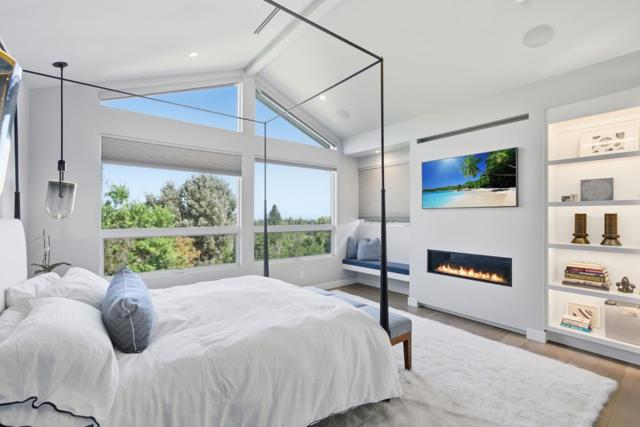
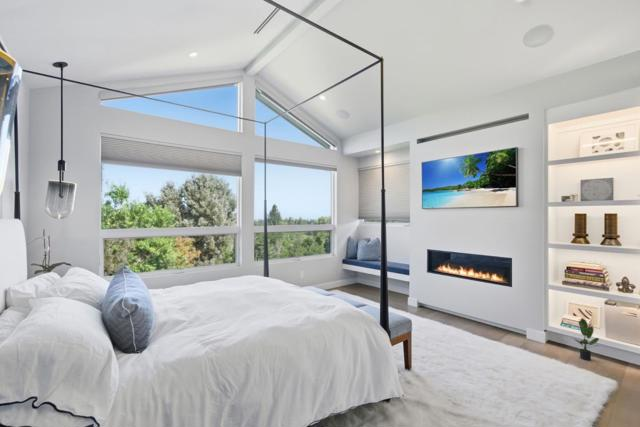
+ potted plant (585, 339)
